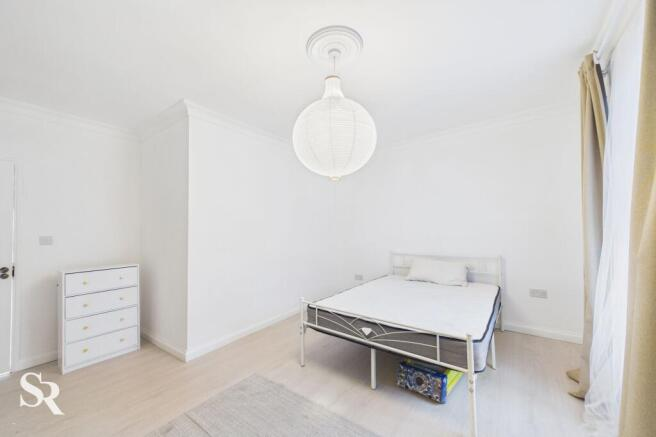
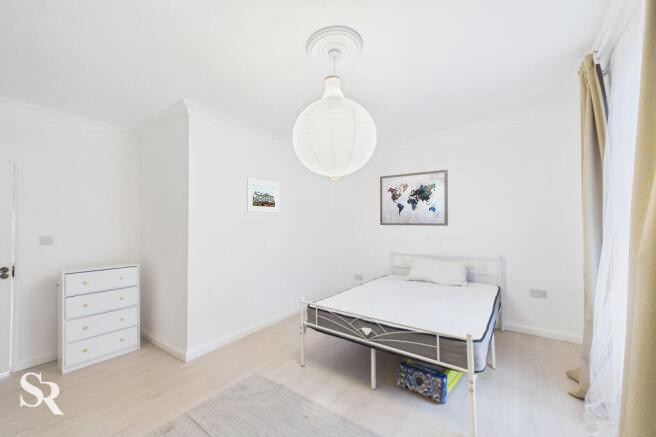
+ wall art (411, 199)
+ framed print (263, 196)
